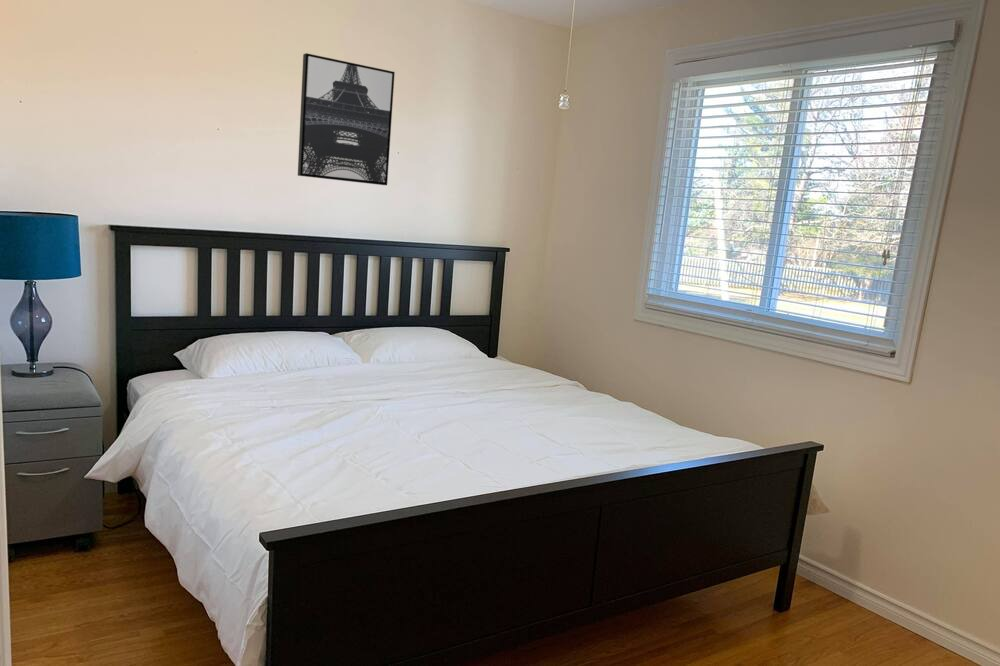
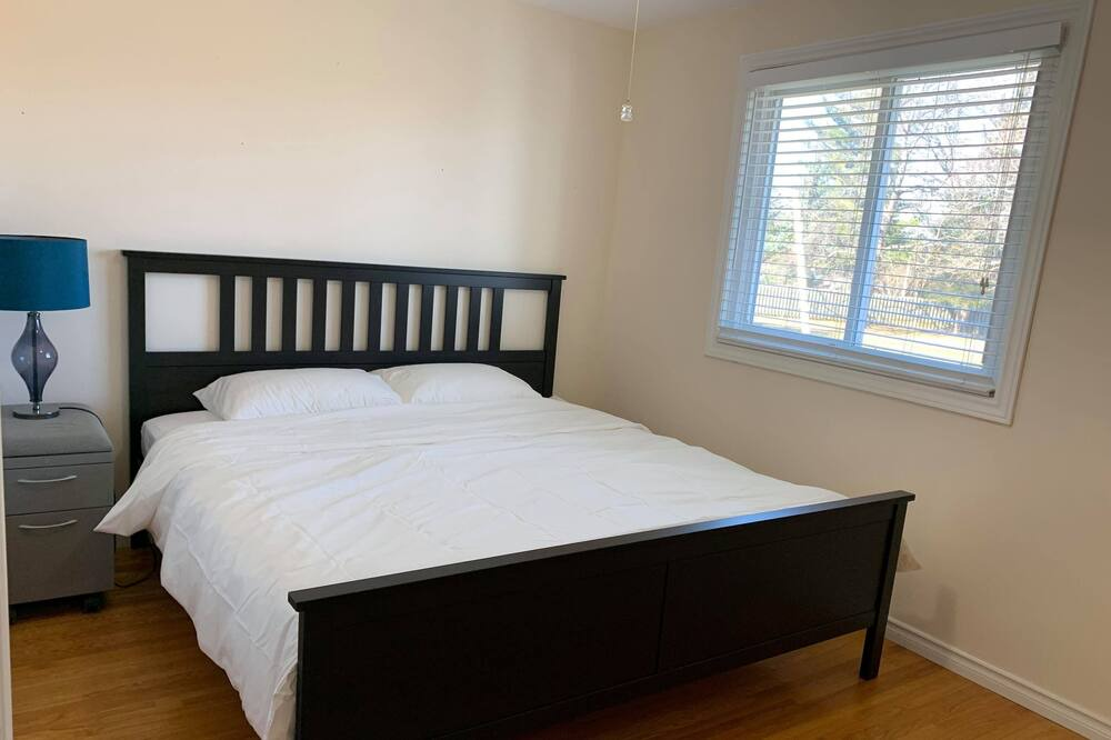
- wall art (347, 122)
